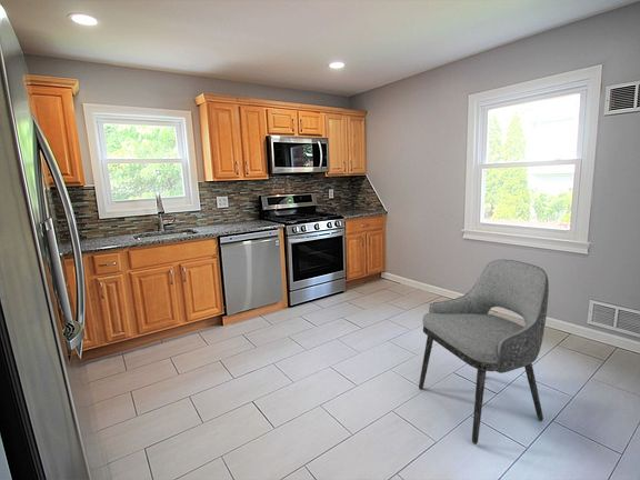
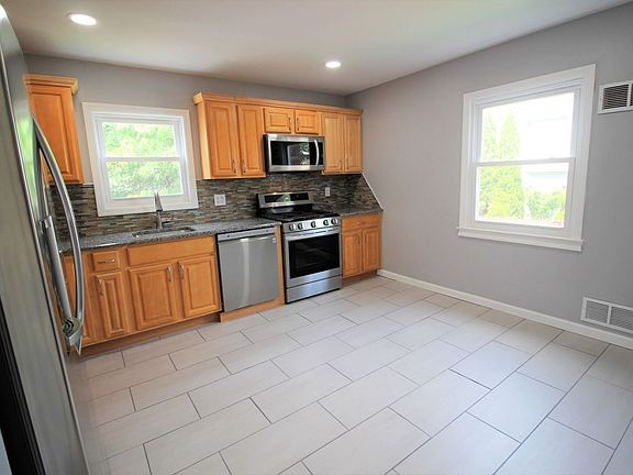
- dining chair (484, 337)
